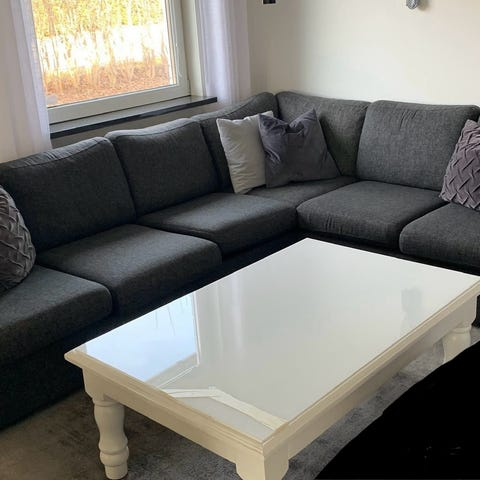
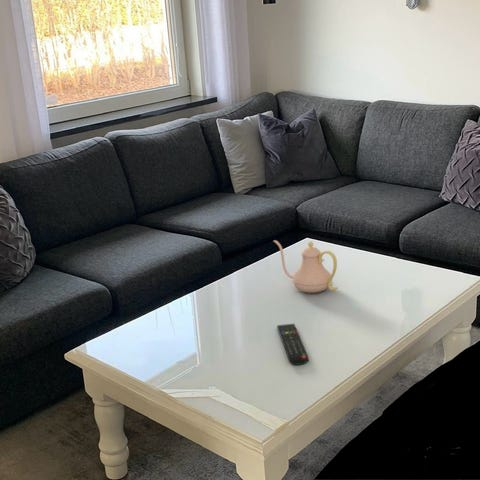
+ remote control (292, 343)
+ teapot (304, 264)
